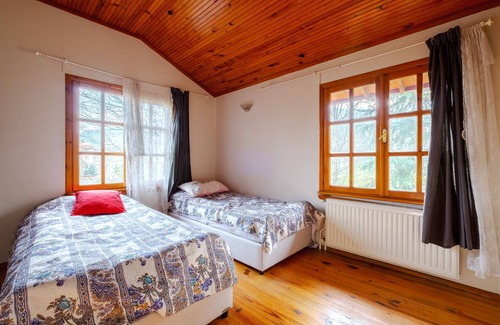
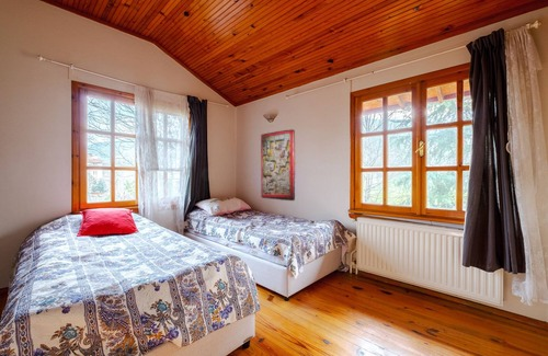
+ stone relief (276, 165)
